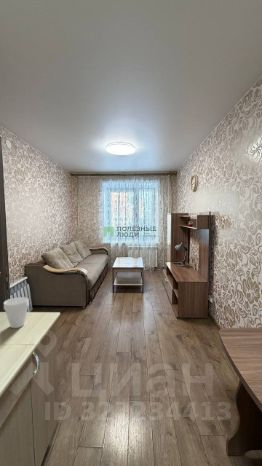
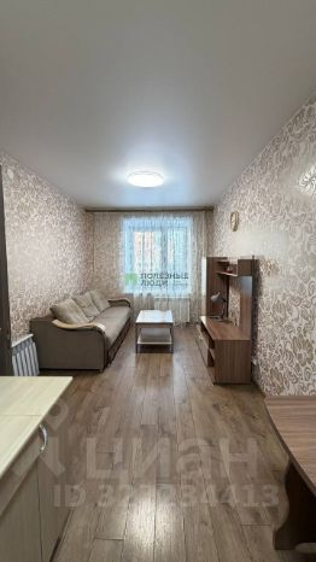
- cup (16, 313)
